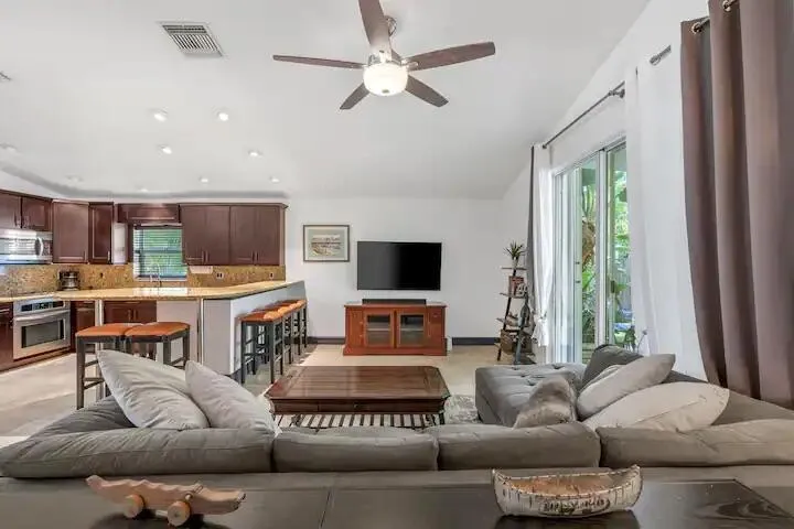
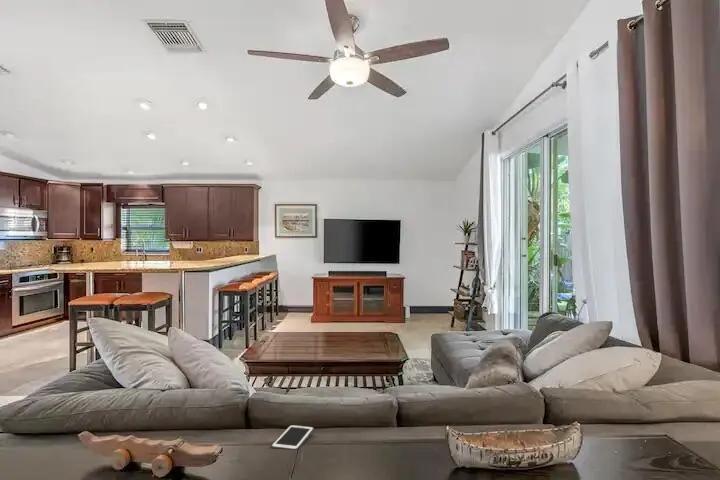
+ cell phone (293, 437)
